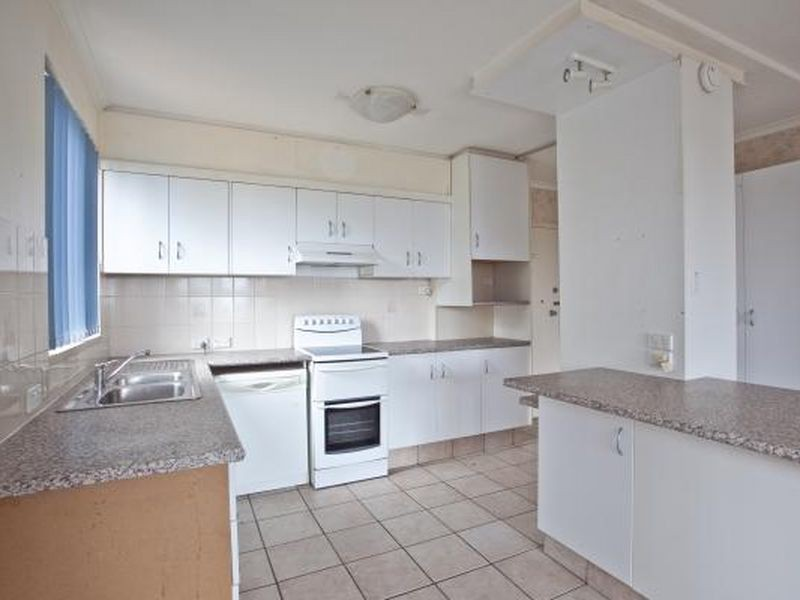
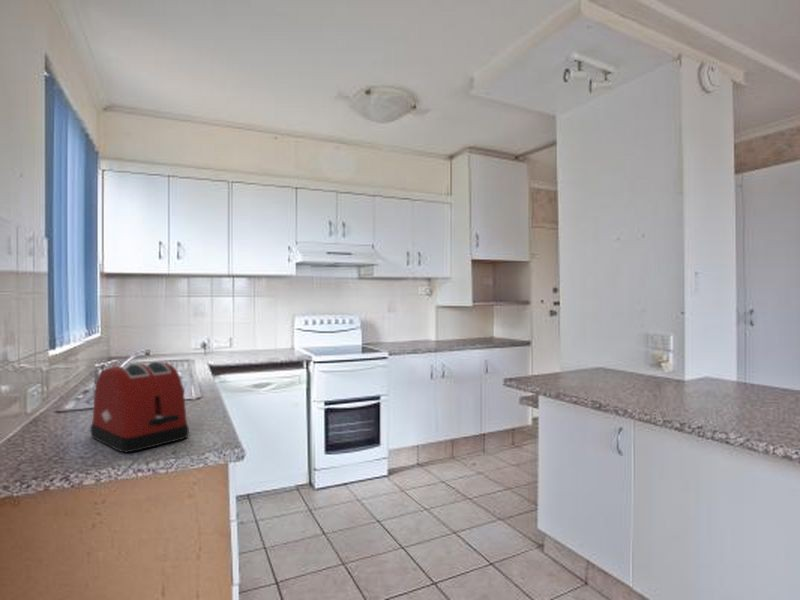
+ toaster (139, 400)
